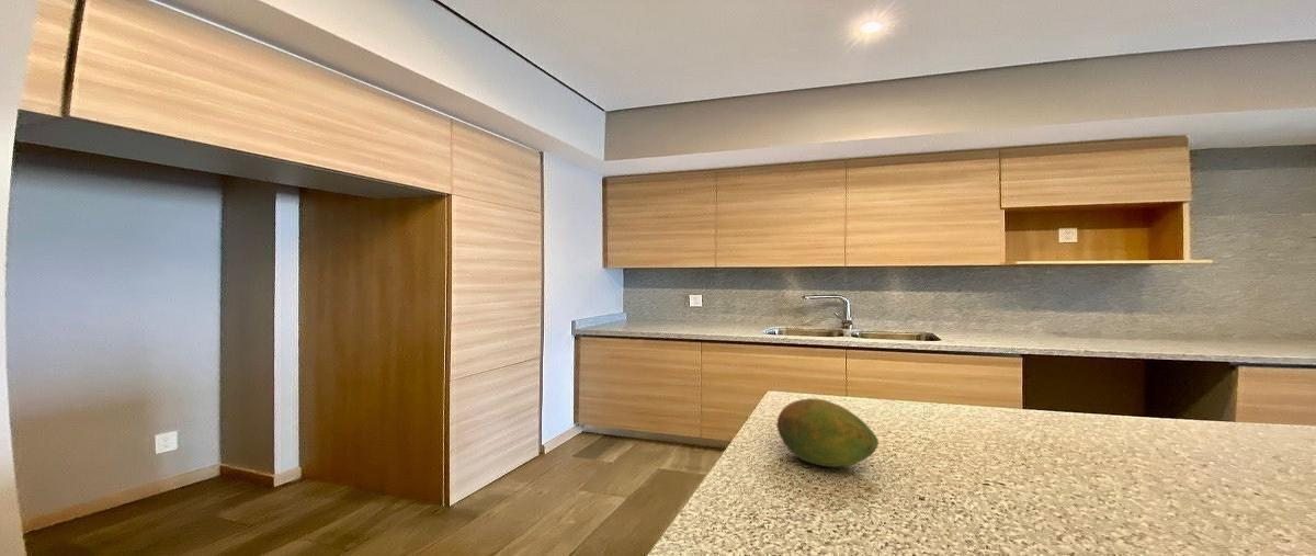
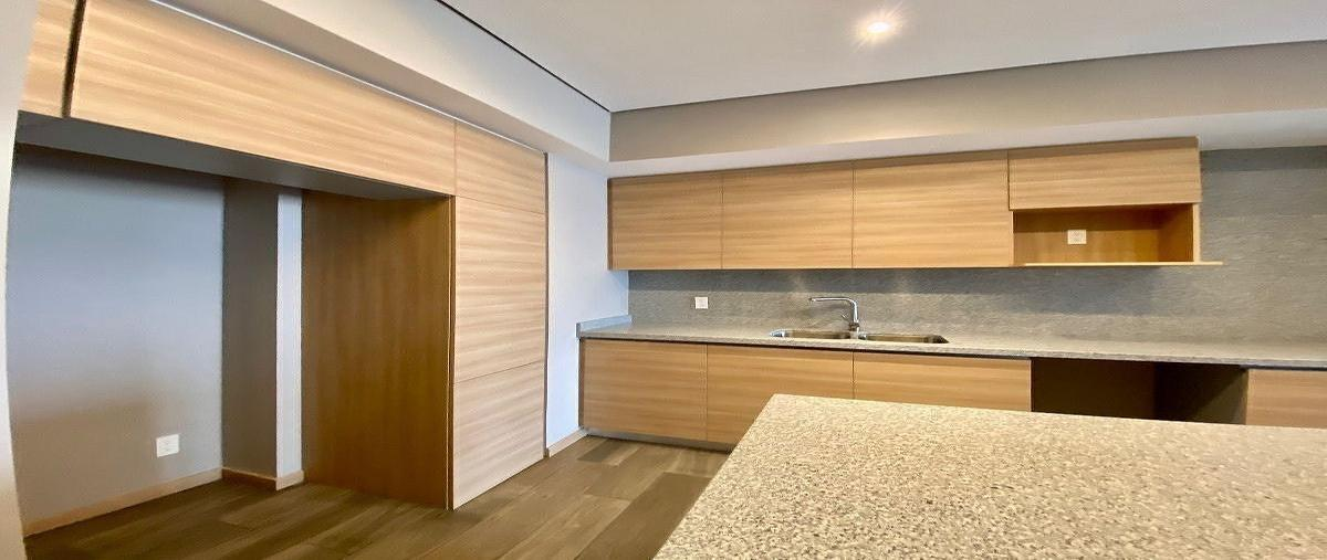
- fruit (822, 432)
